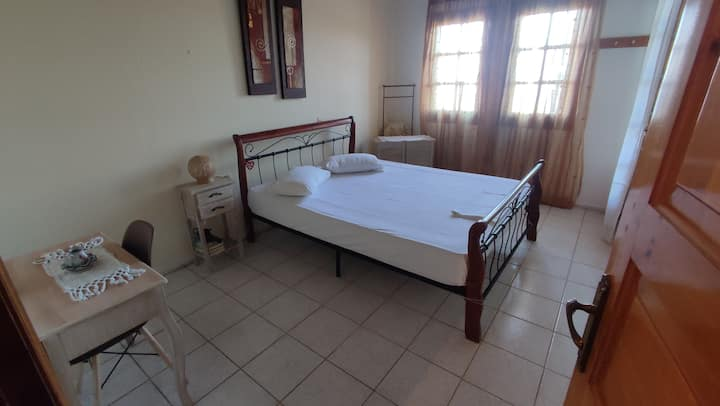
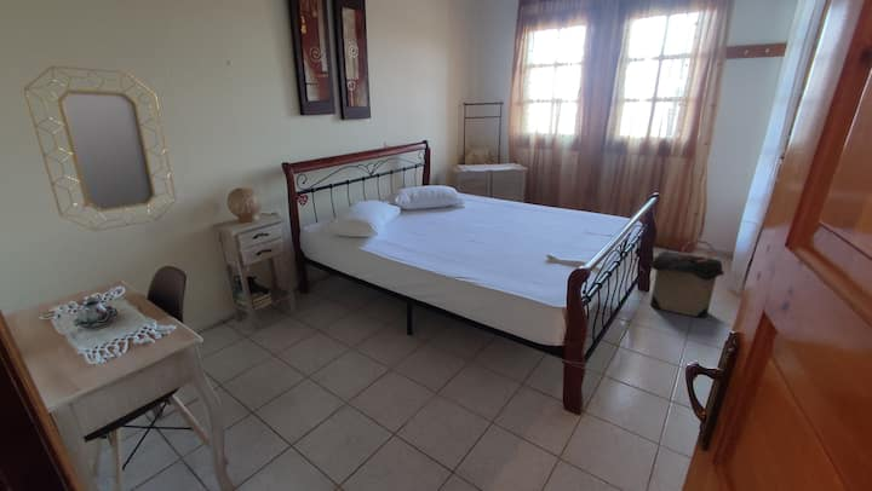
+ home mirror (111, 151)
+ laundry hamper (683, 276)
